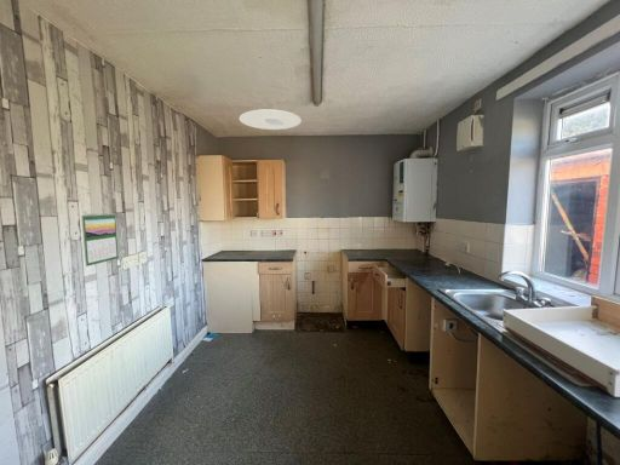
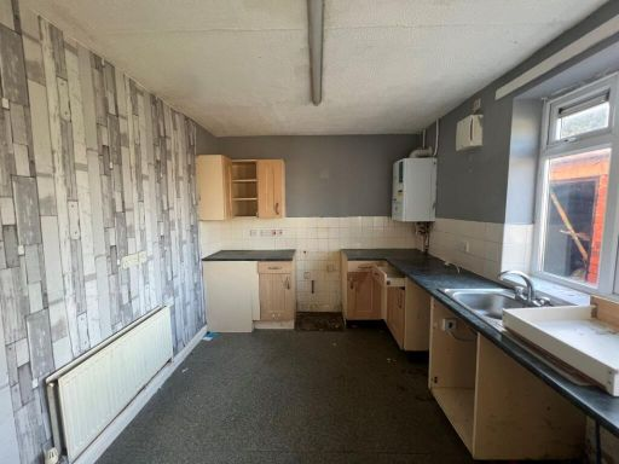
- ceiling light (270, 117)
- calendar (101, 237)
